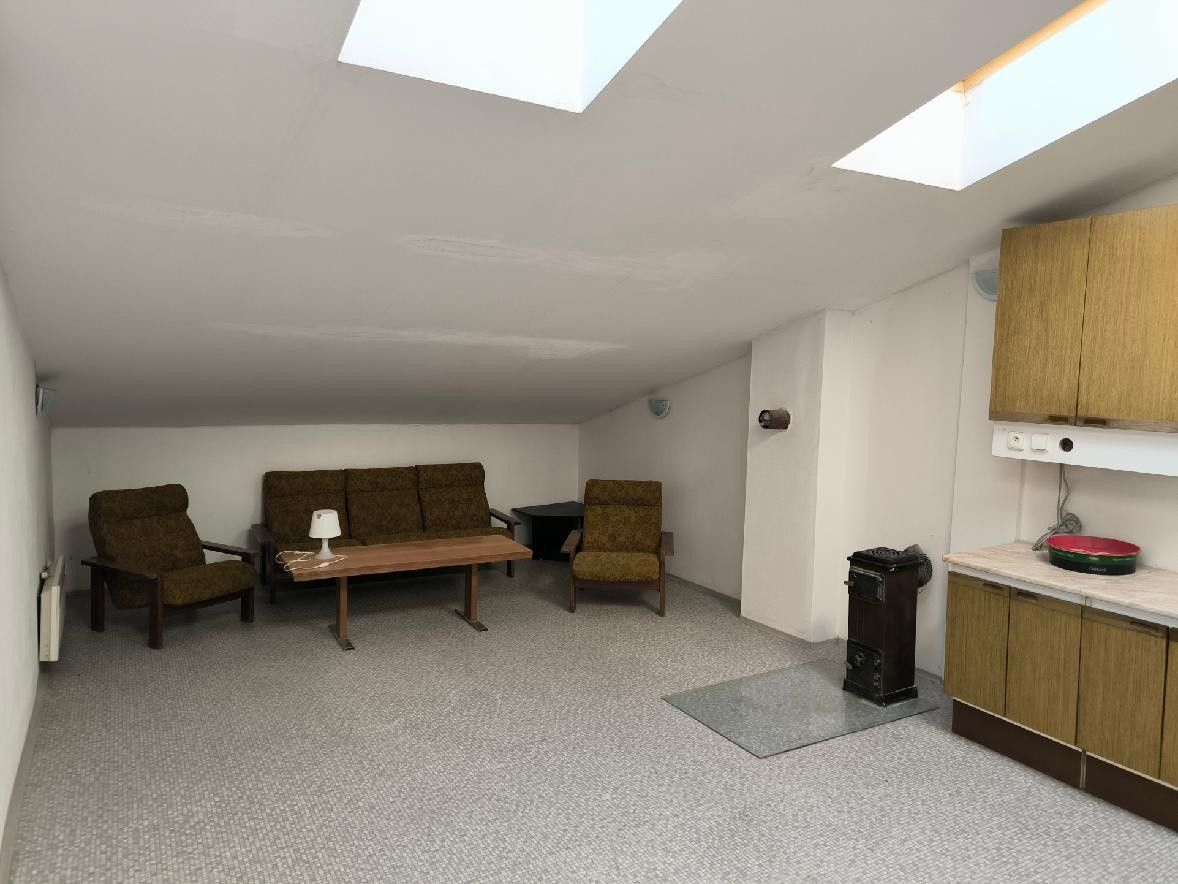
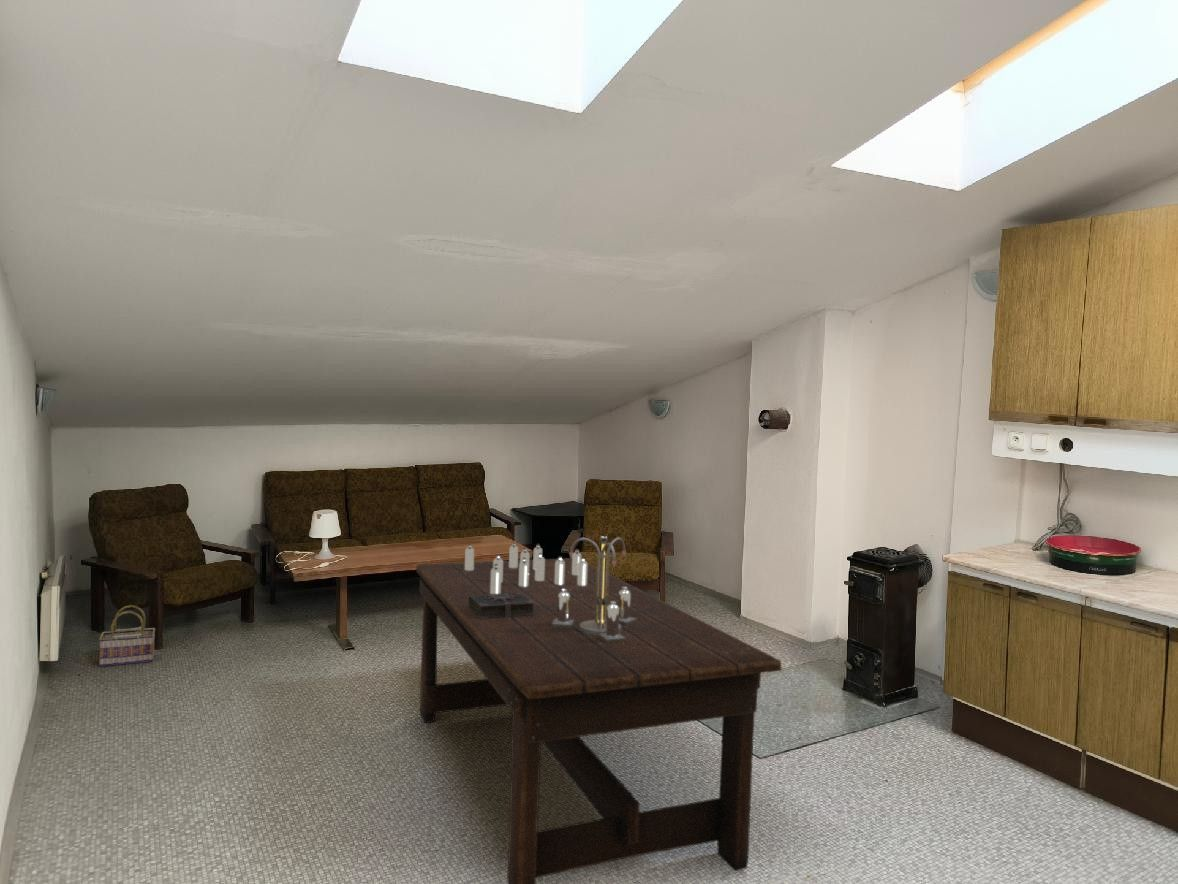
+ dining table (558, 650)
+ basket (127, 634)
